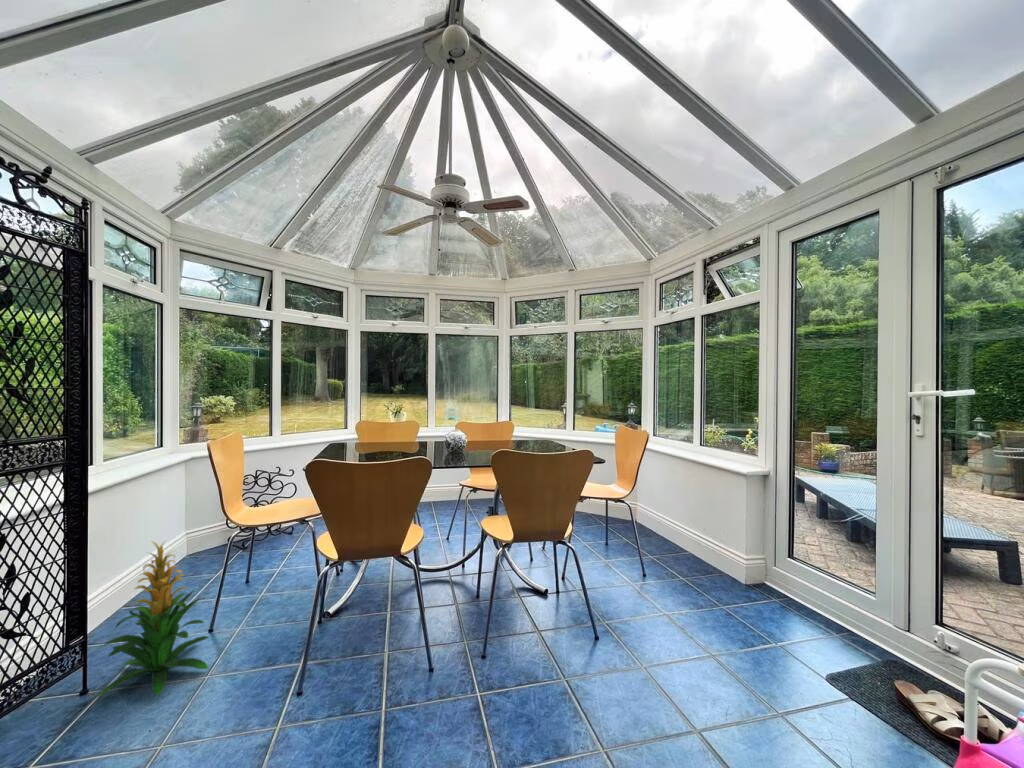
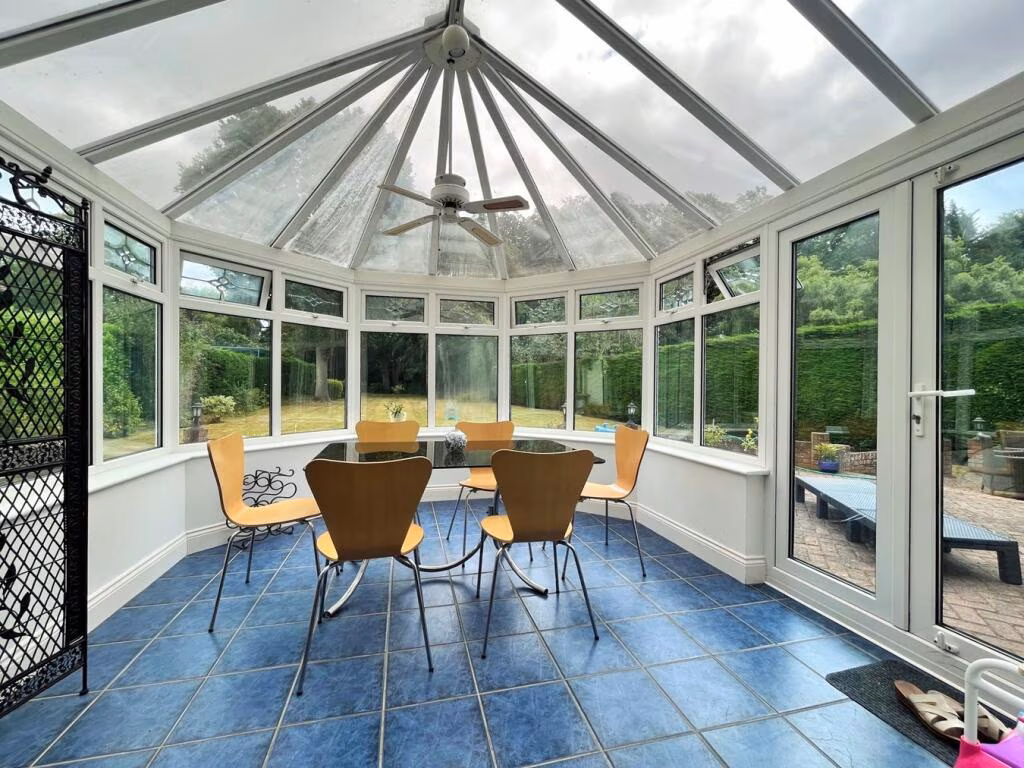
- indoor plant (161, 605)
